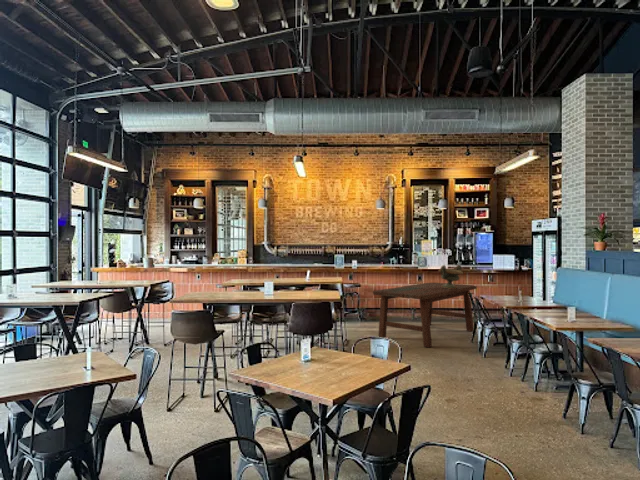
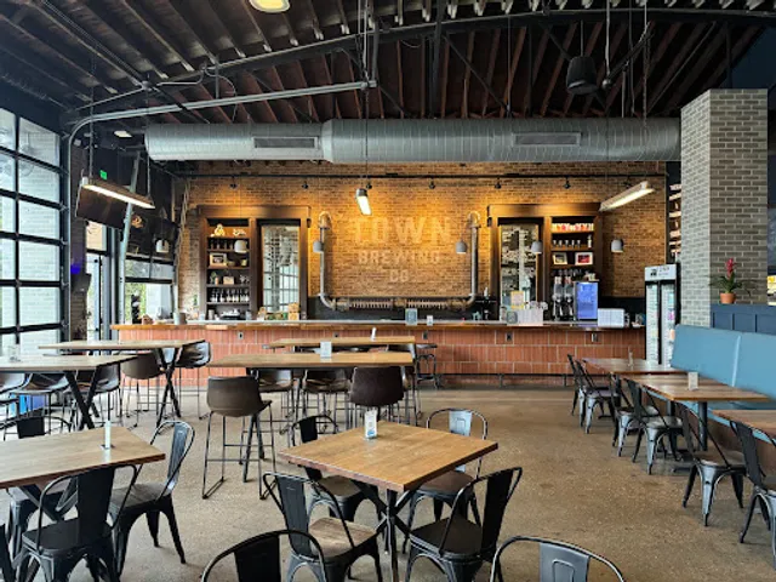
- decorative urn (449, 276)
- dining table (427, 311)
